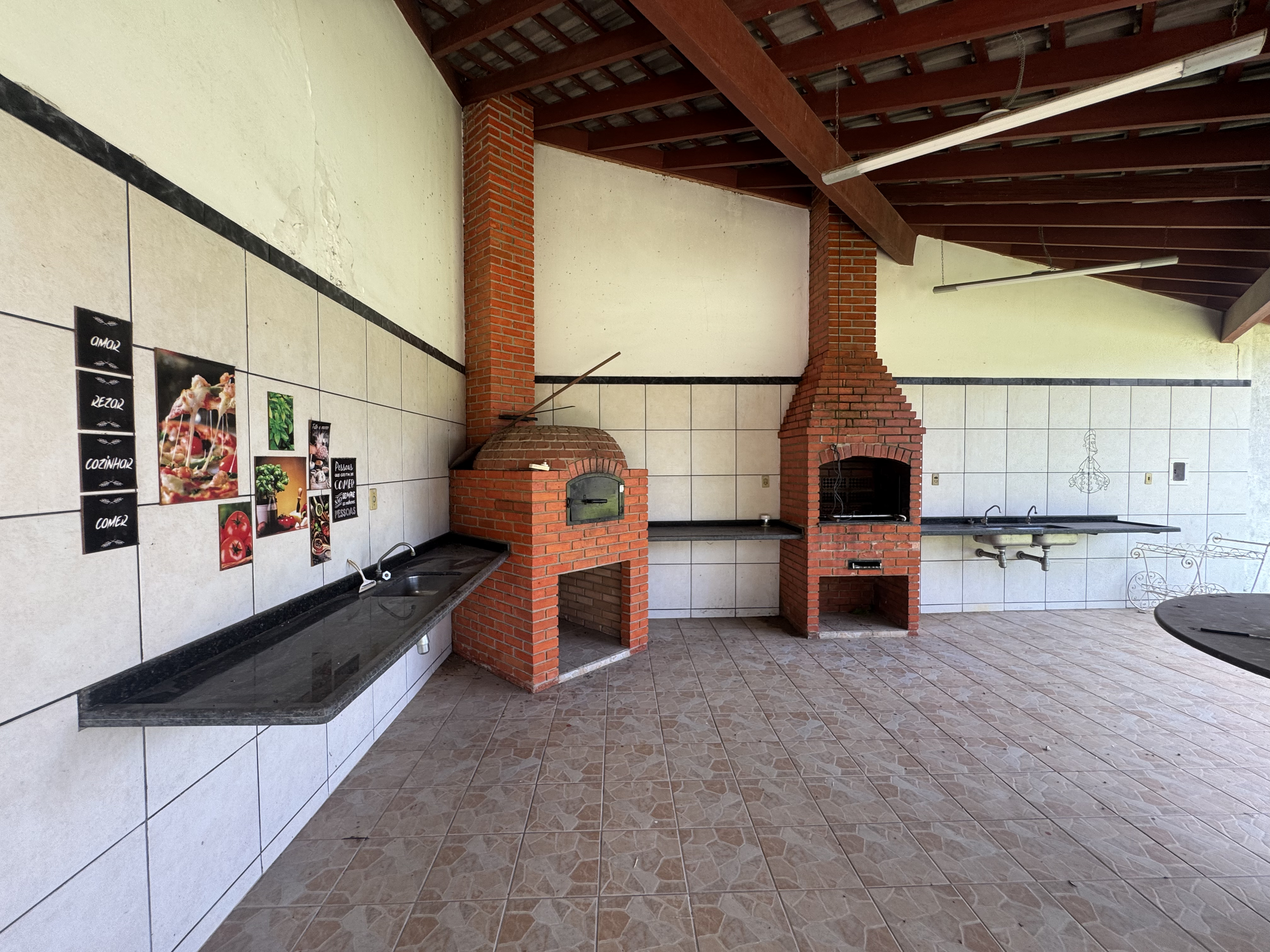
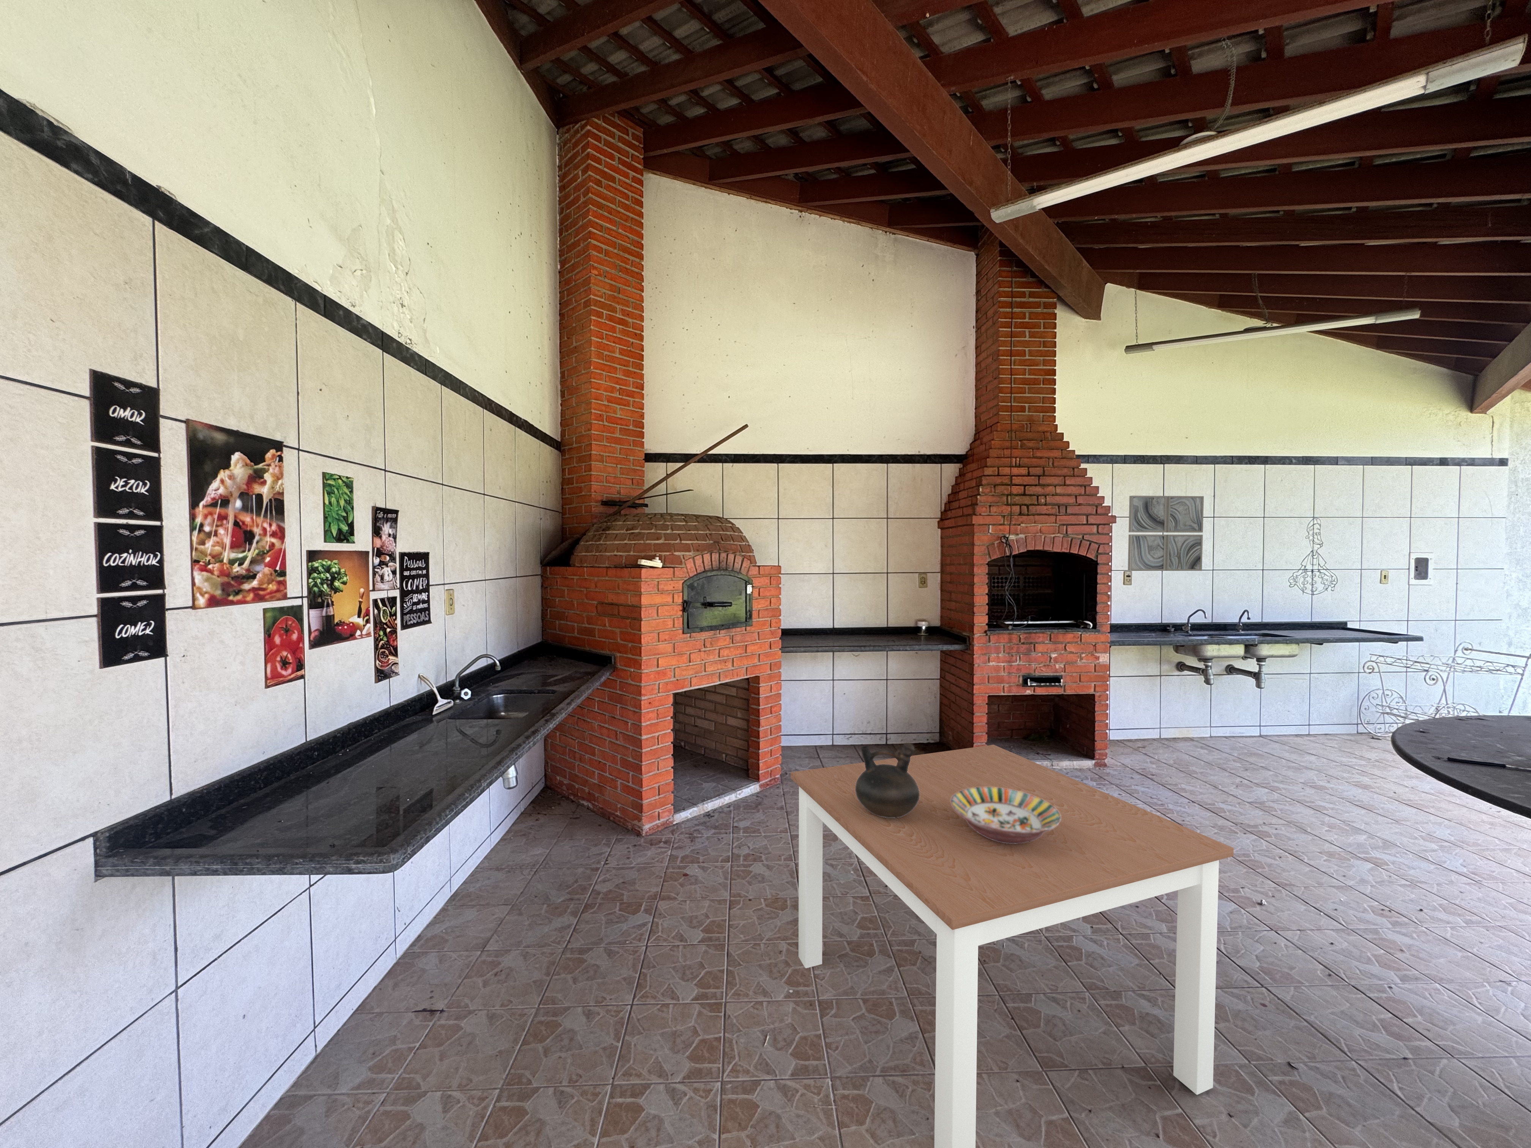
+ wall art (1166, 532)
+ serving bowl (1003, 819)
+ pitcher (887, 775)
+ dining table (978, 909)
